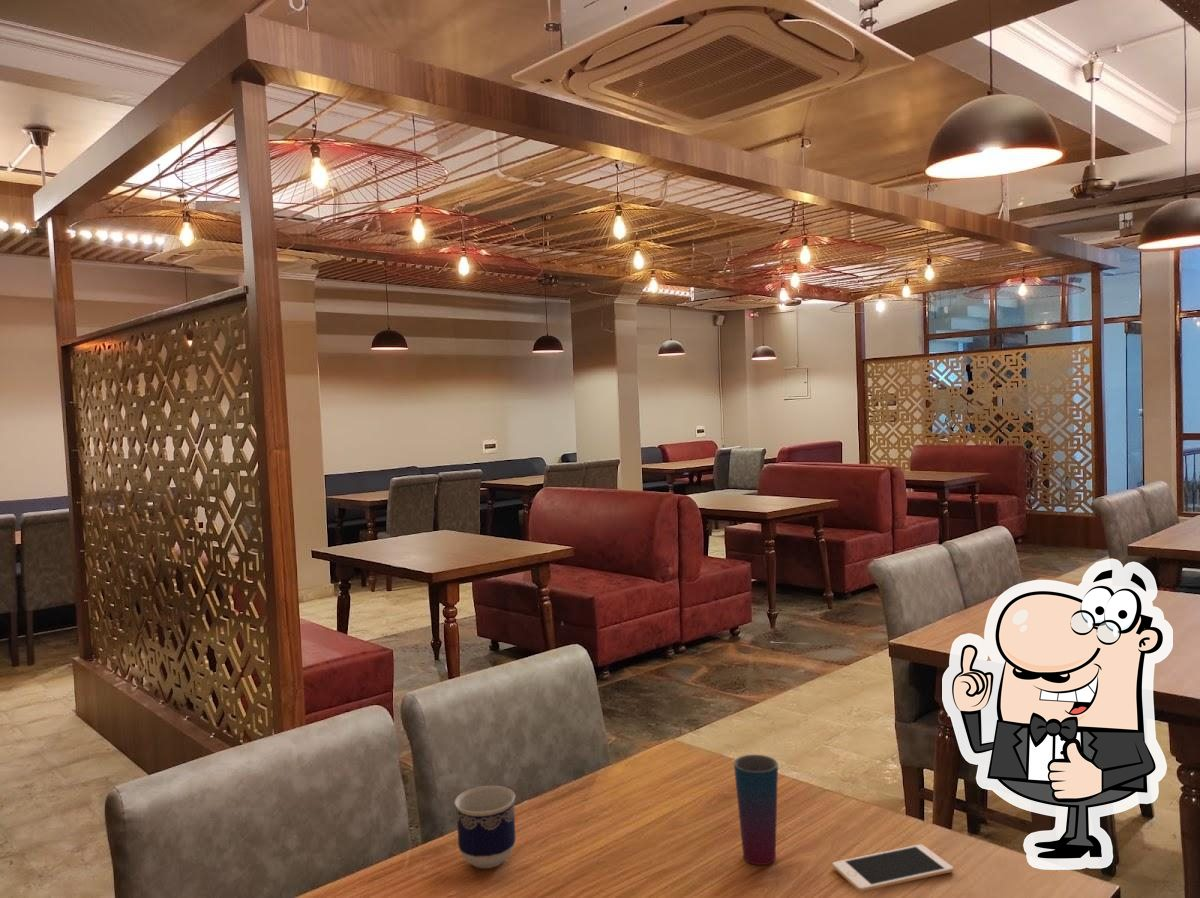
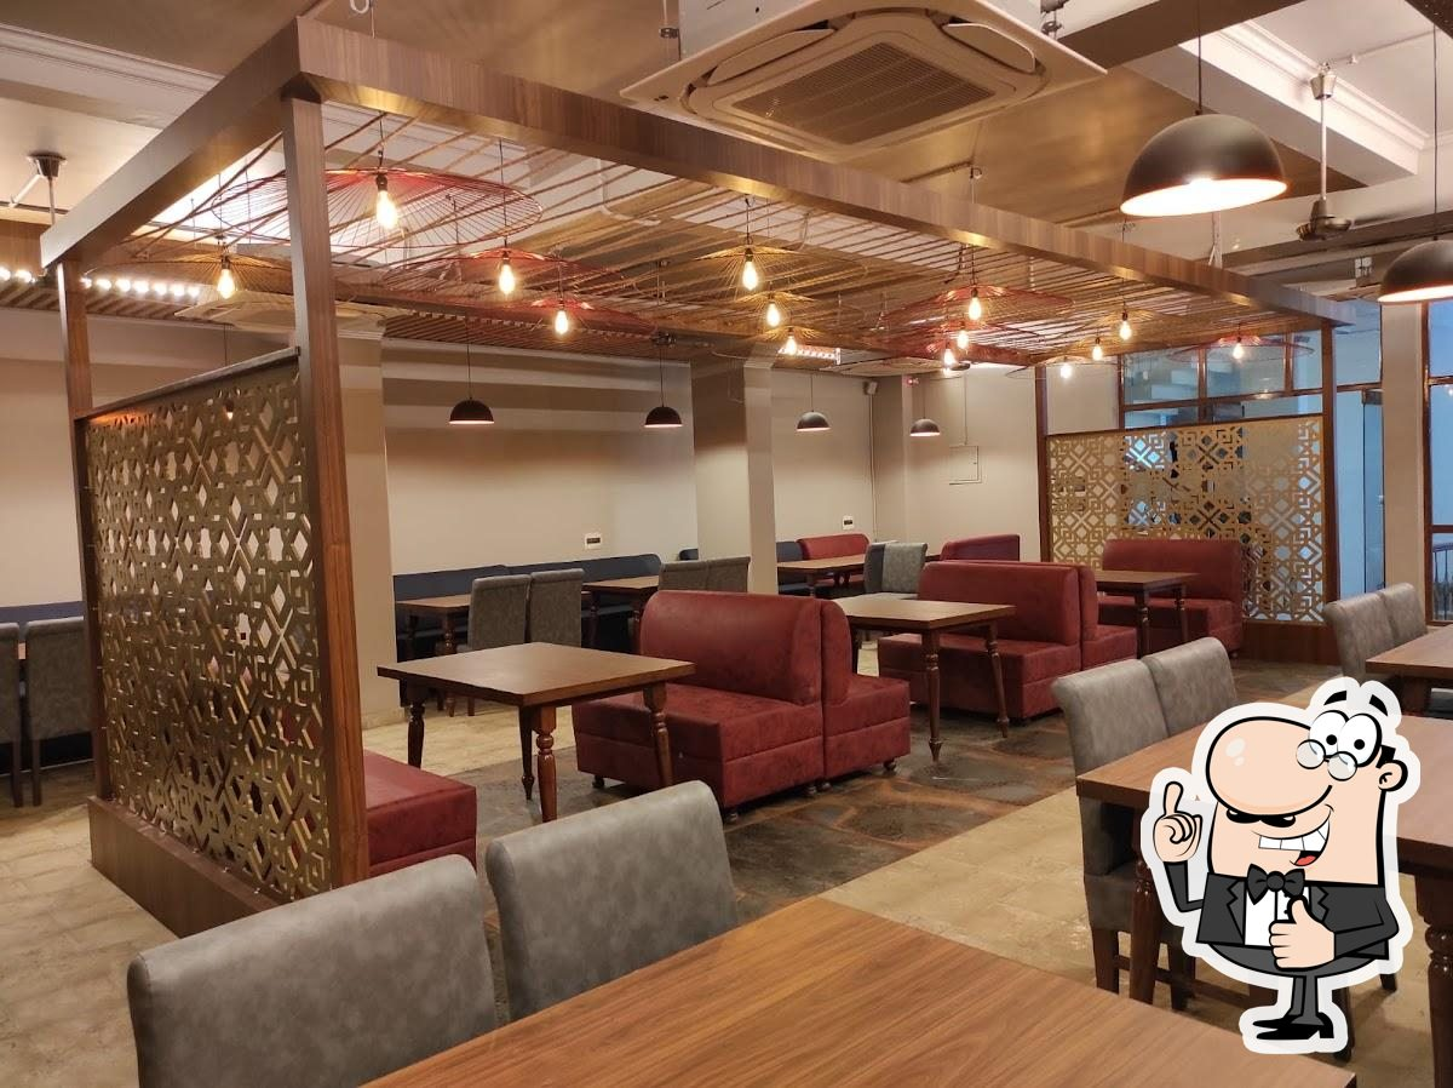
- cup (757, 810)
- cell phone (892, 867)
- cup (488, 824)
